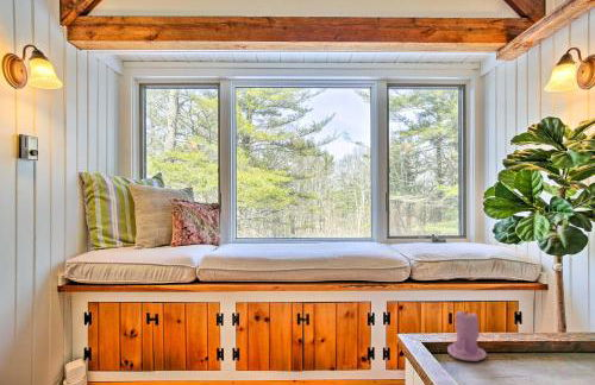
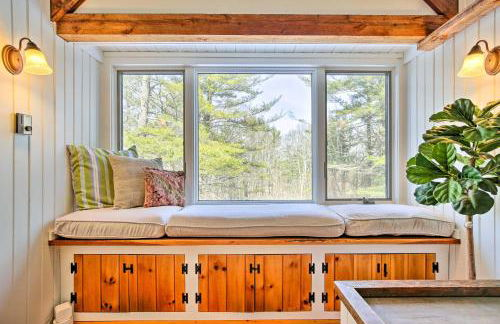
- candle (465, 329)
